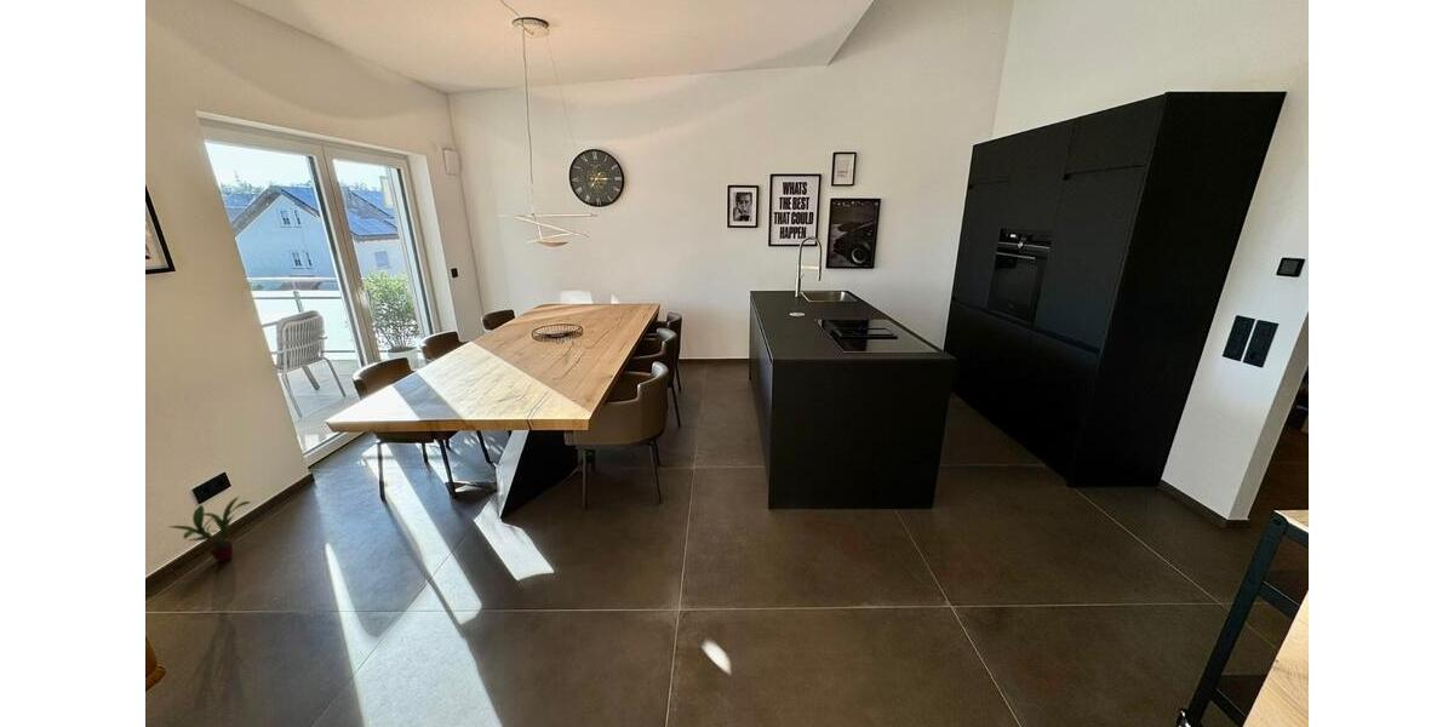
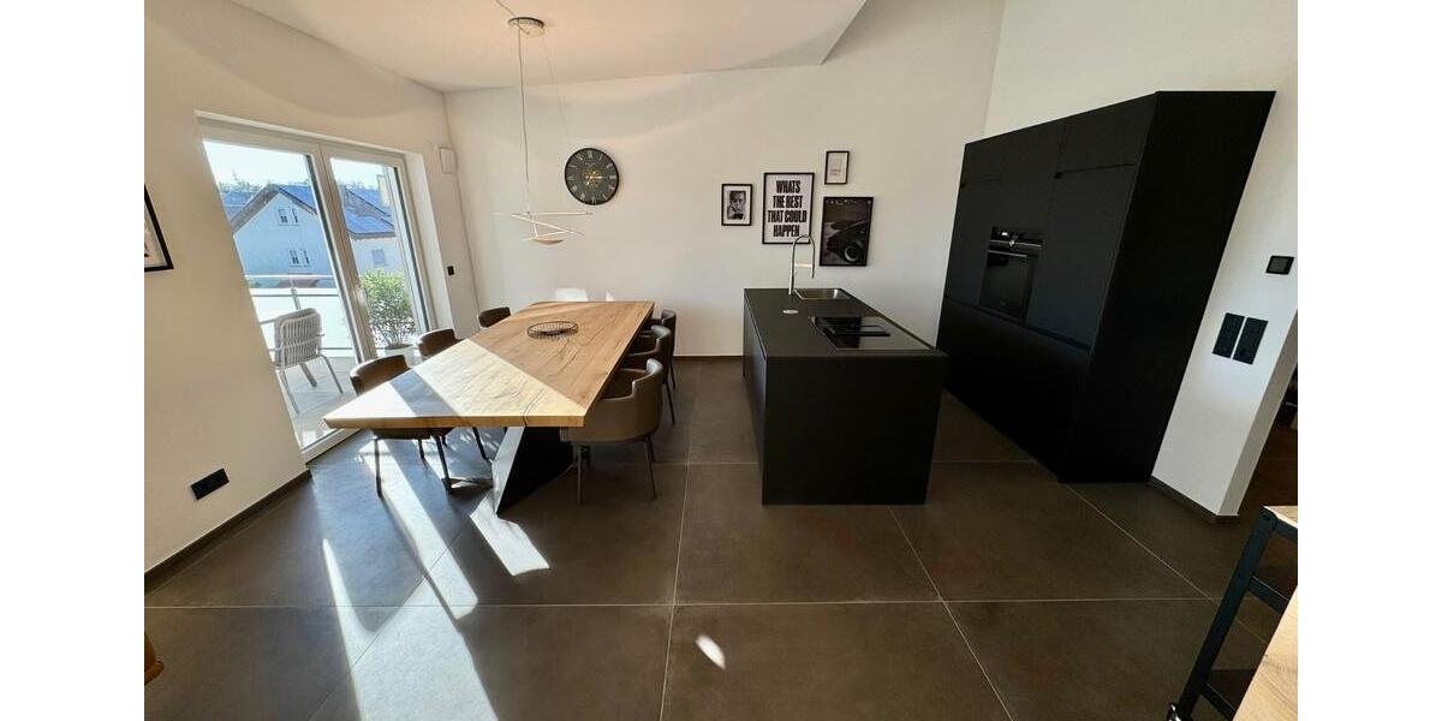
- potted plant (222, 533)
